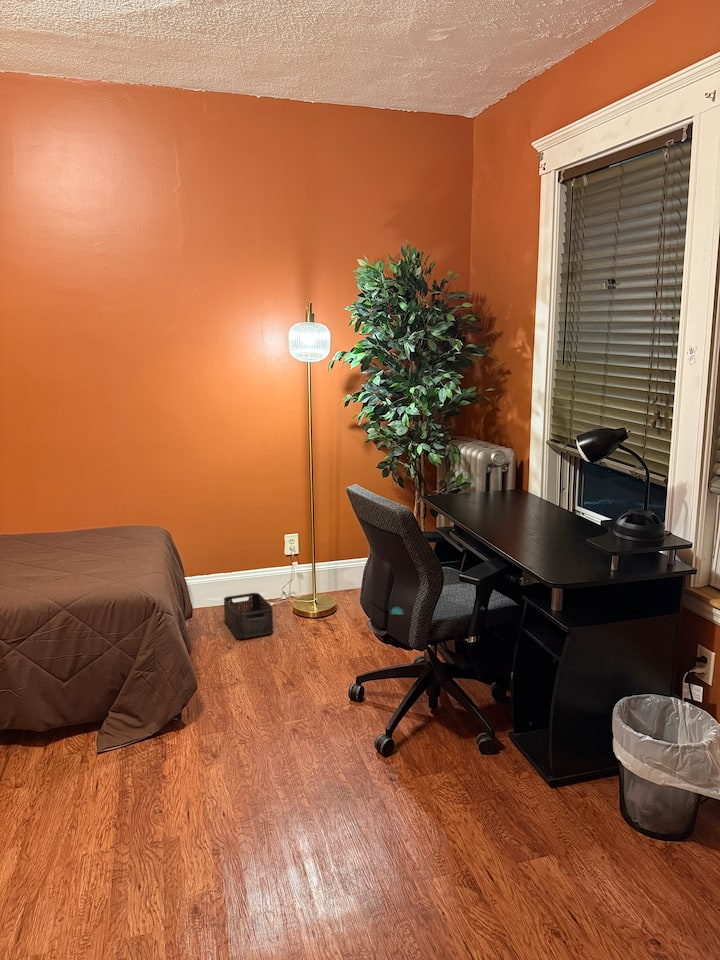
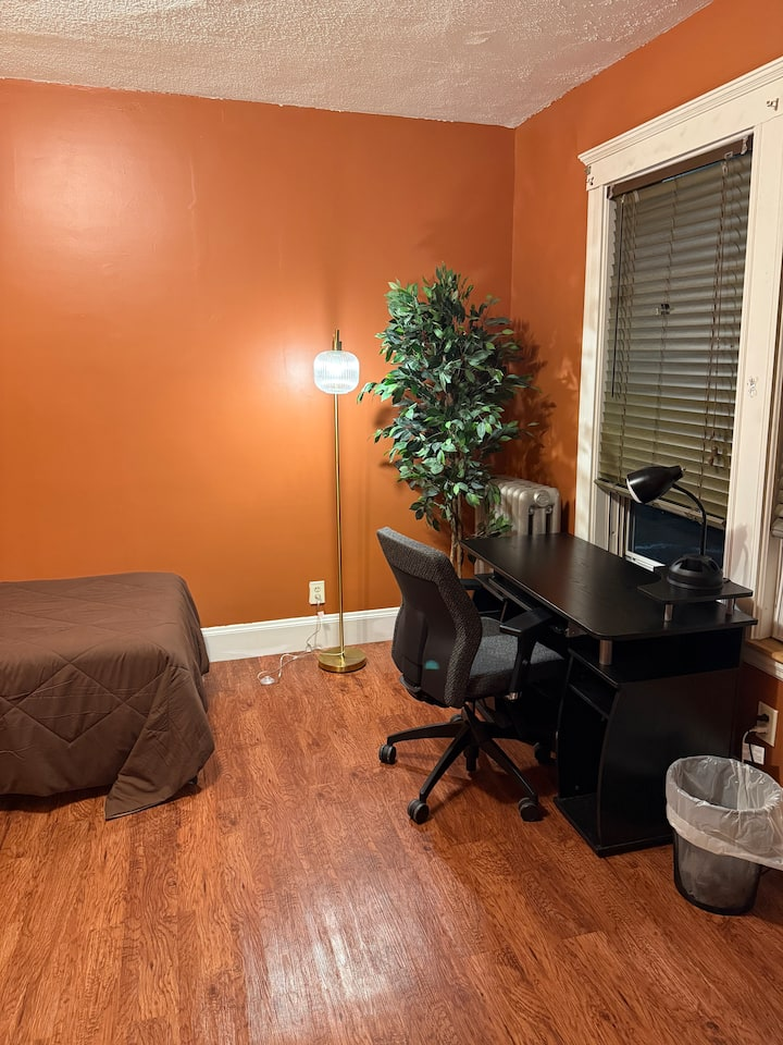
- storage bin (248, 614)
